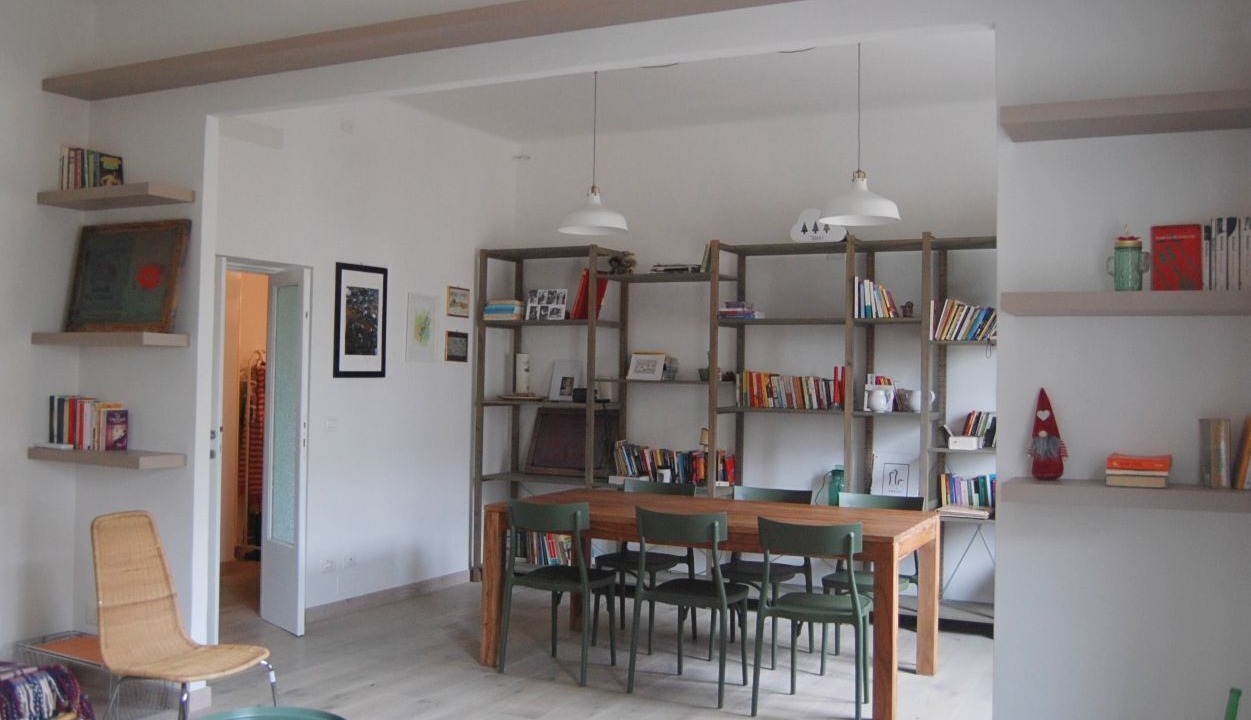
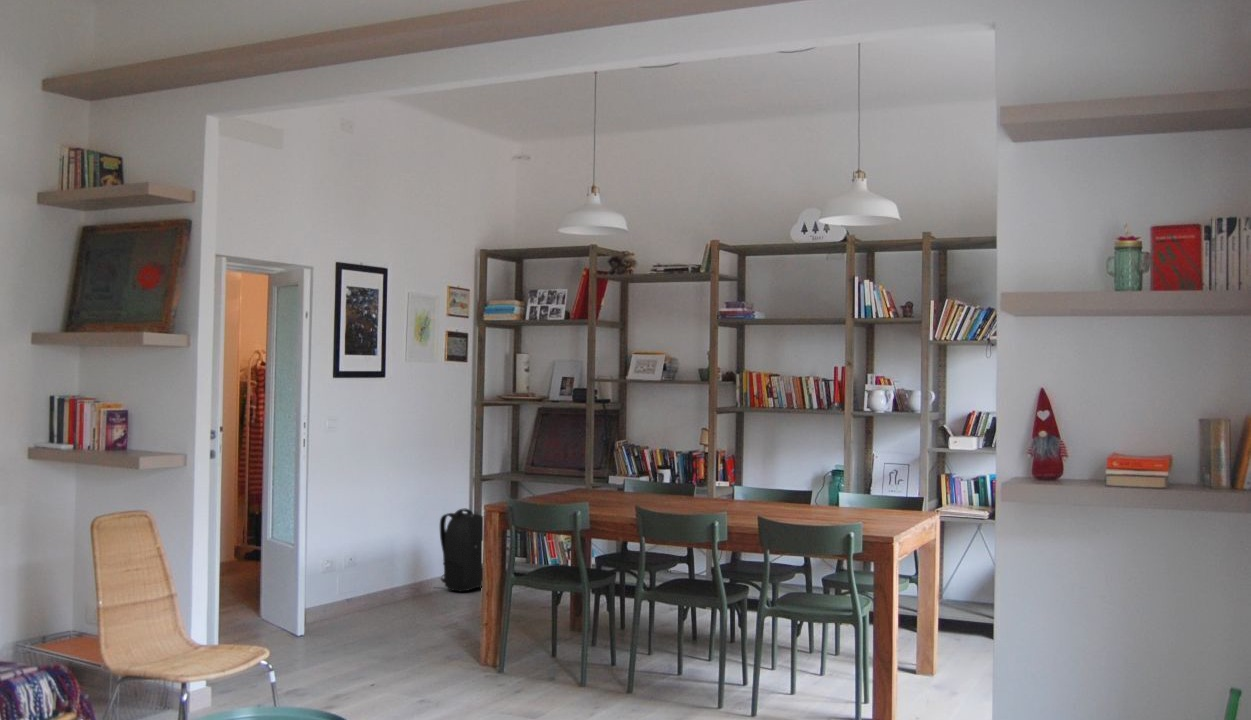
+ backpack (463, 548)
